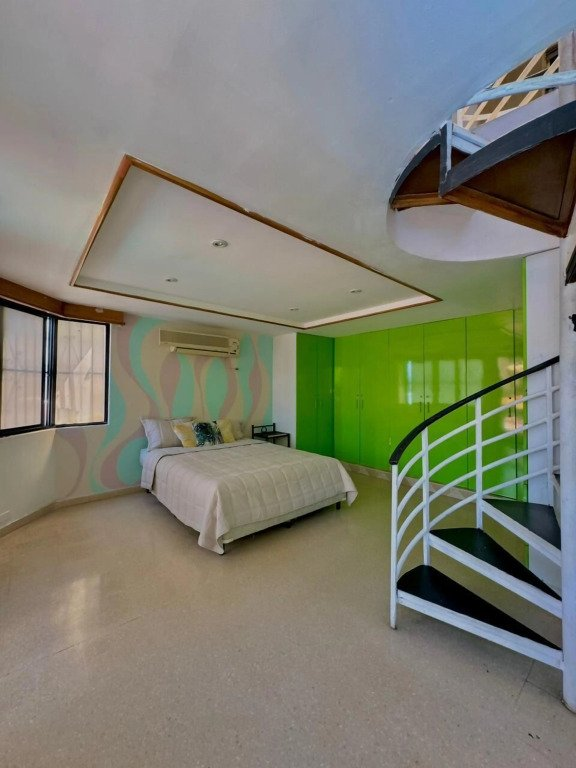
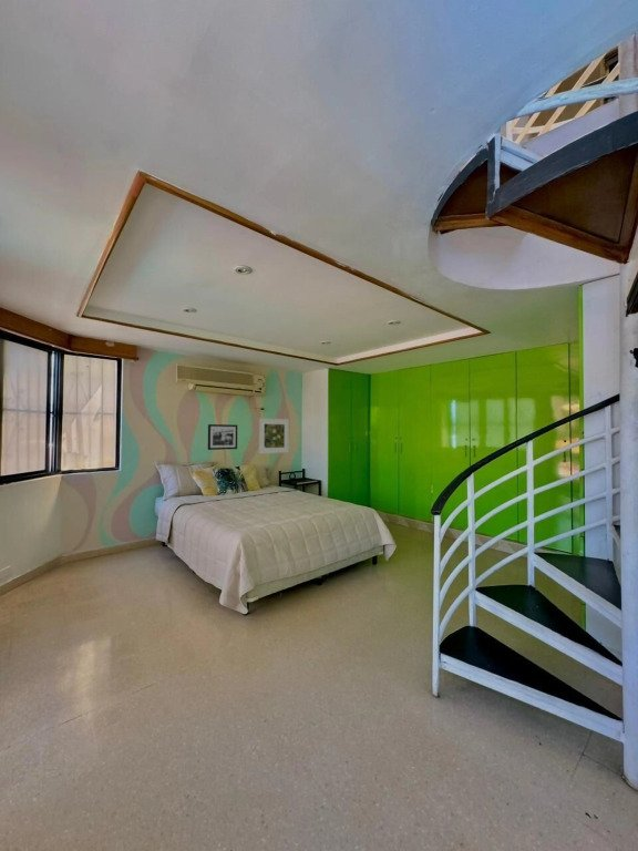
+ picture frame (223, 437)
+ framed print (274, 435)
